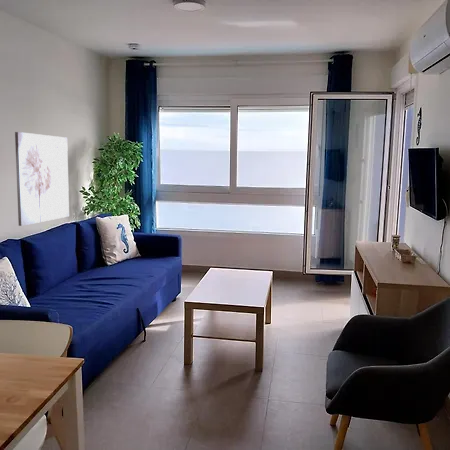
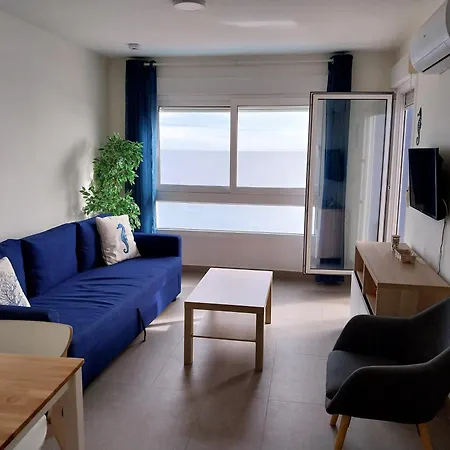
- wall art (44, 178)
